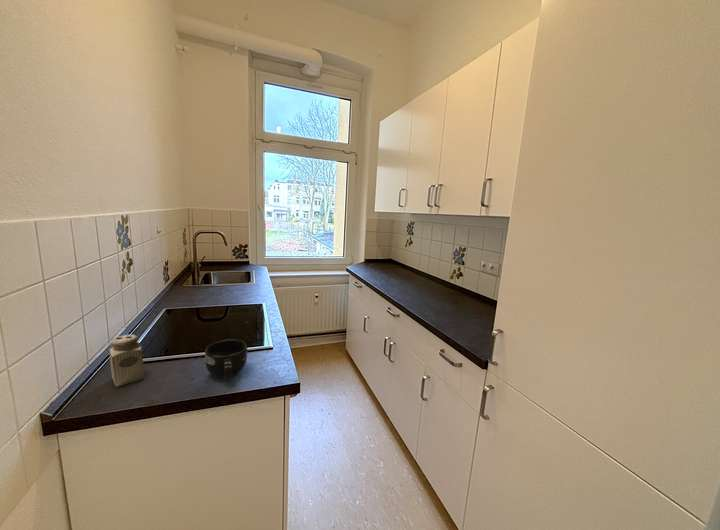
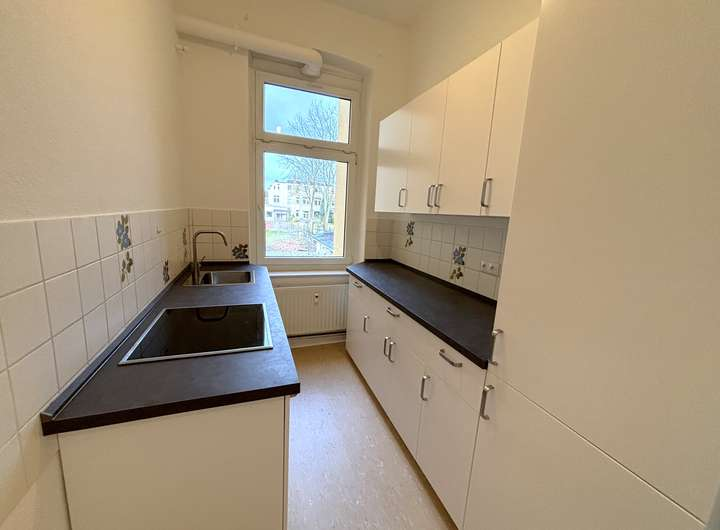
- mug (226, 362)
- salt shaker (126, 357)
